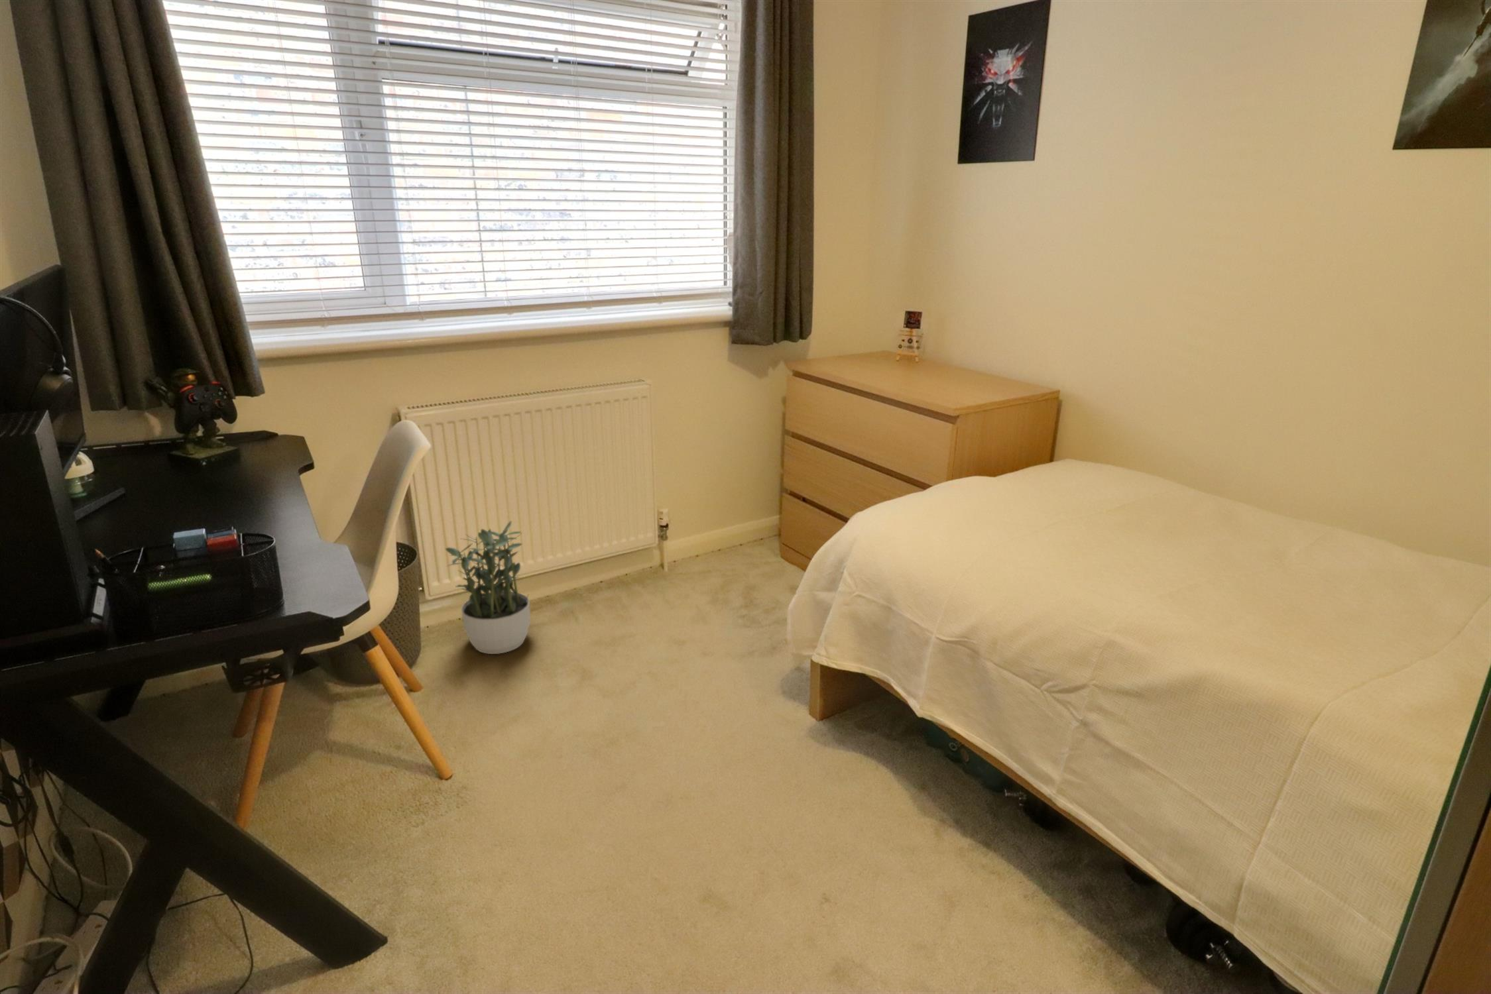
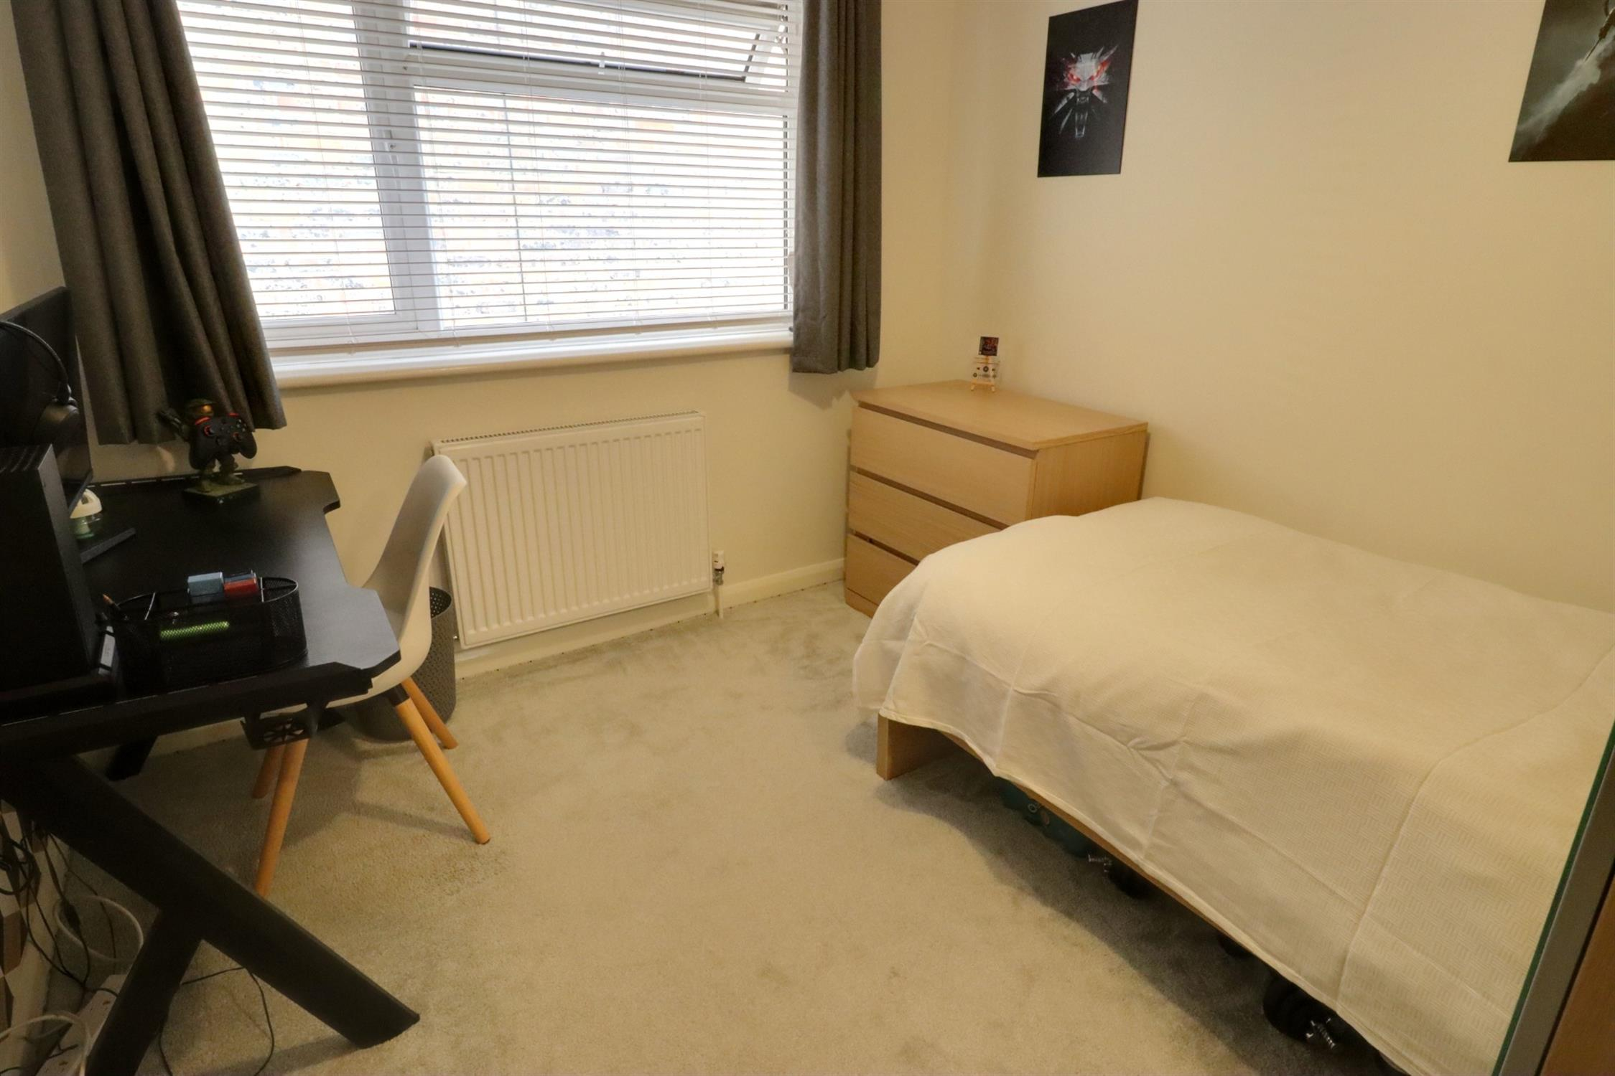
- potted plant (488, 585)
